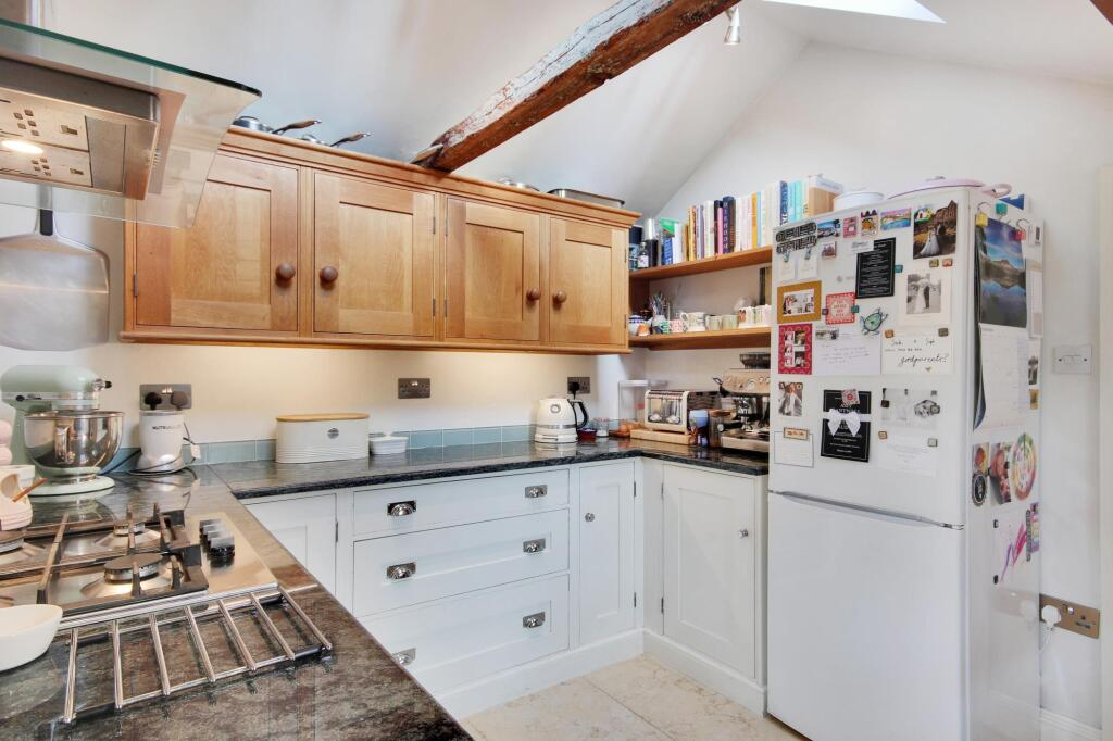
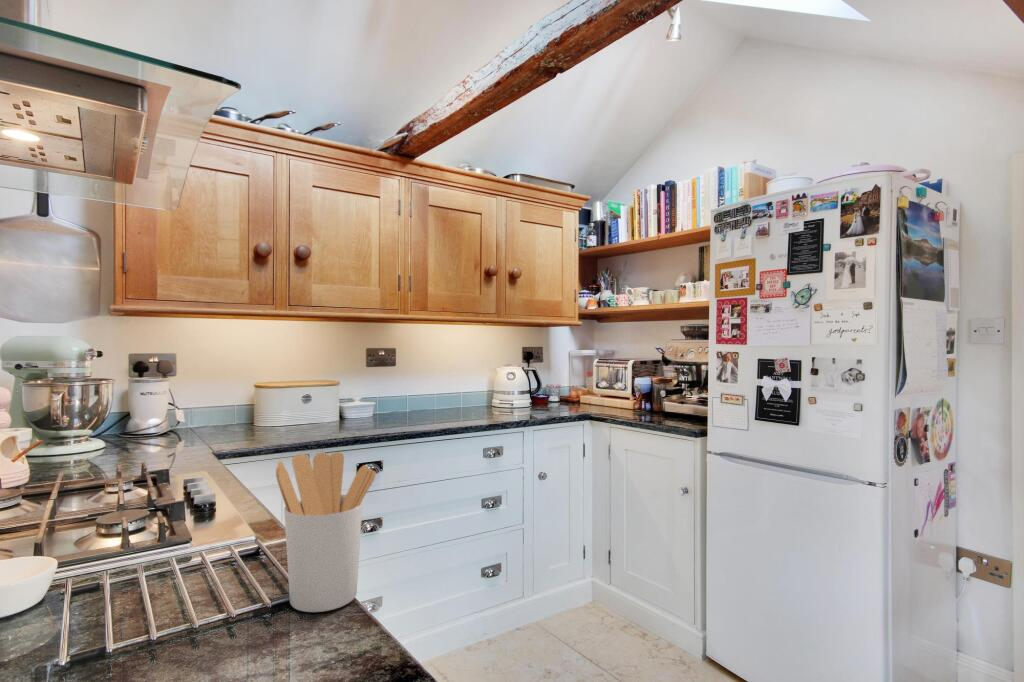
+ utensil holder (321, 522)
